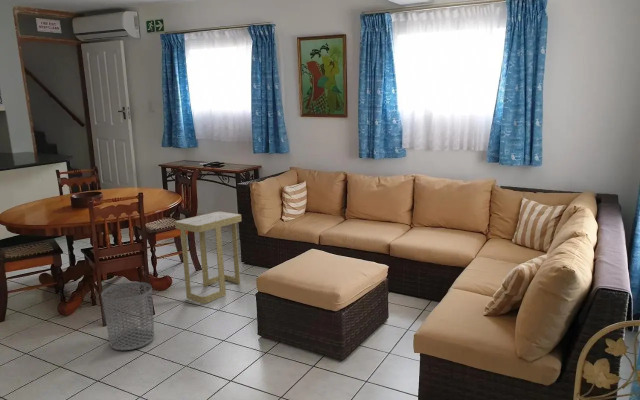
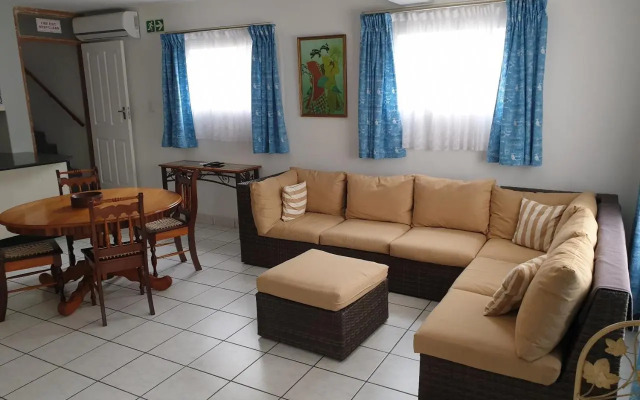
- side table (206, 255)
- waste bin (129, 315)
